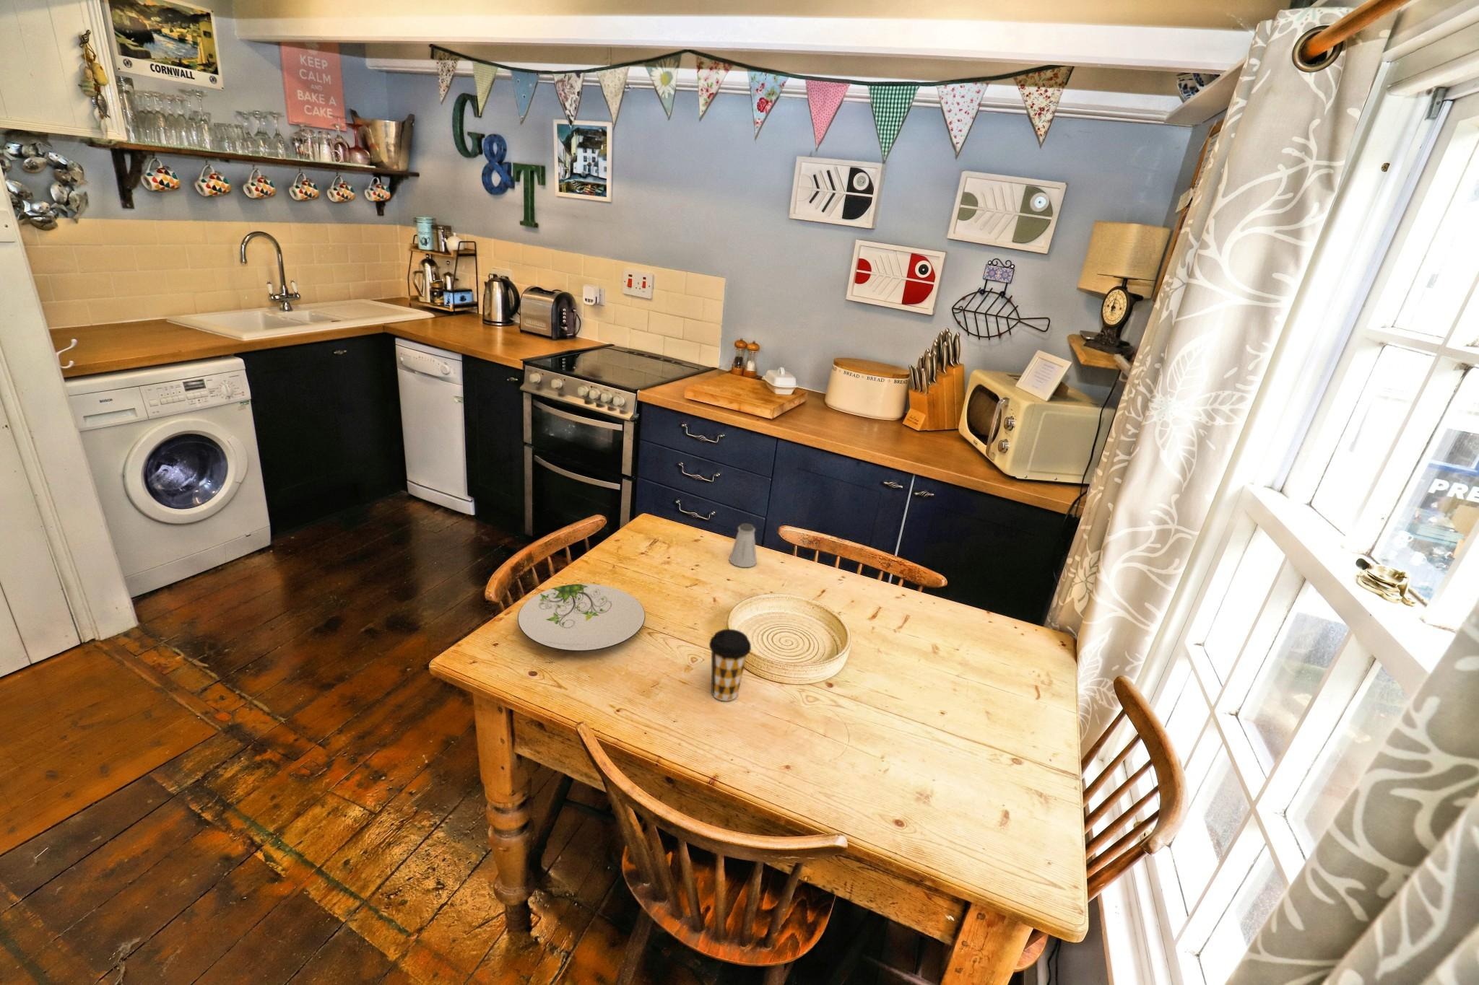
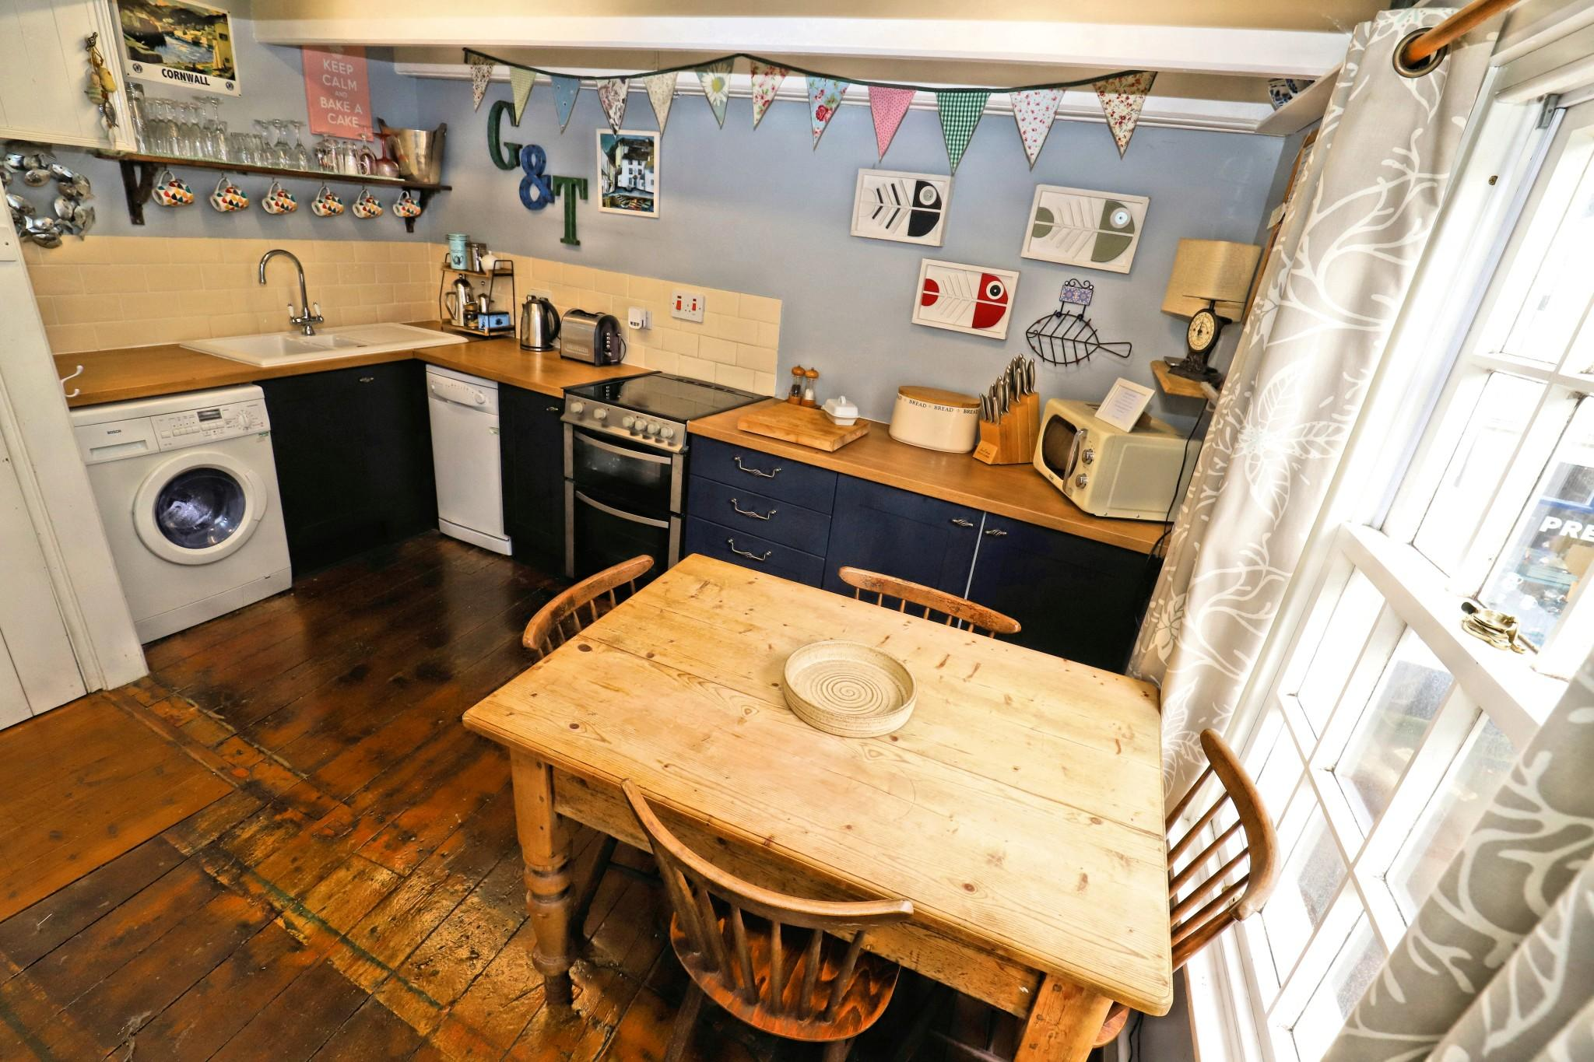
- saltshaker (744, 543)
- plate (582, 621)
- coffee cup (727, 665)
